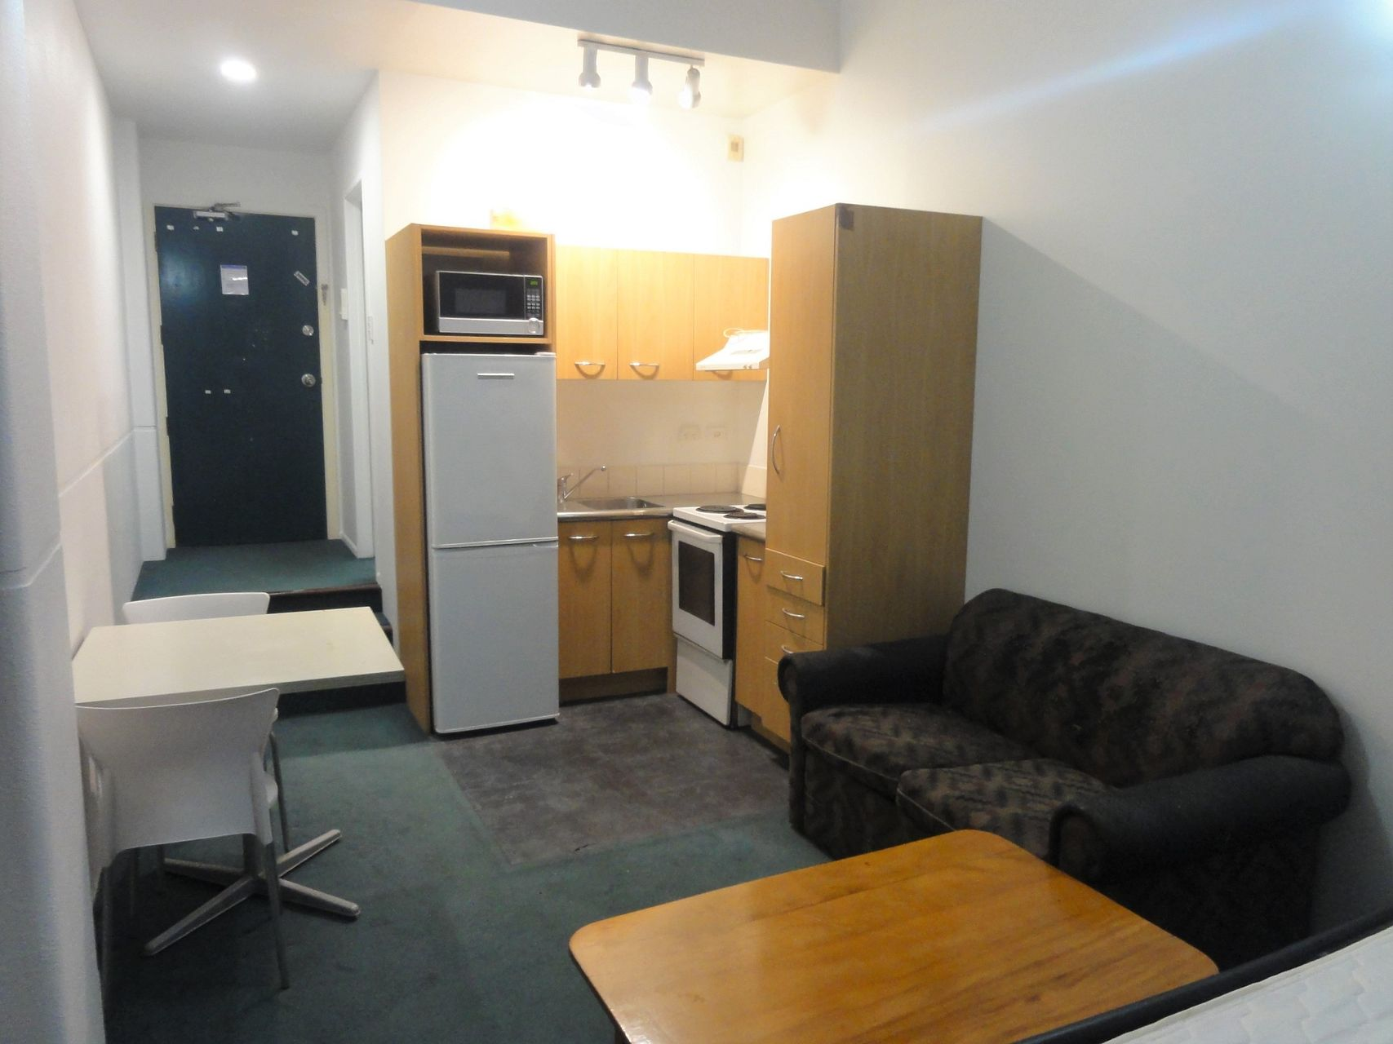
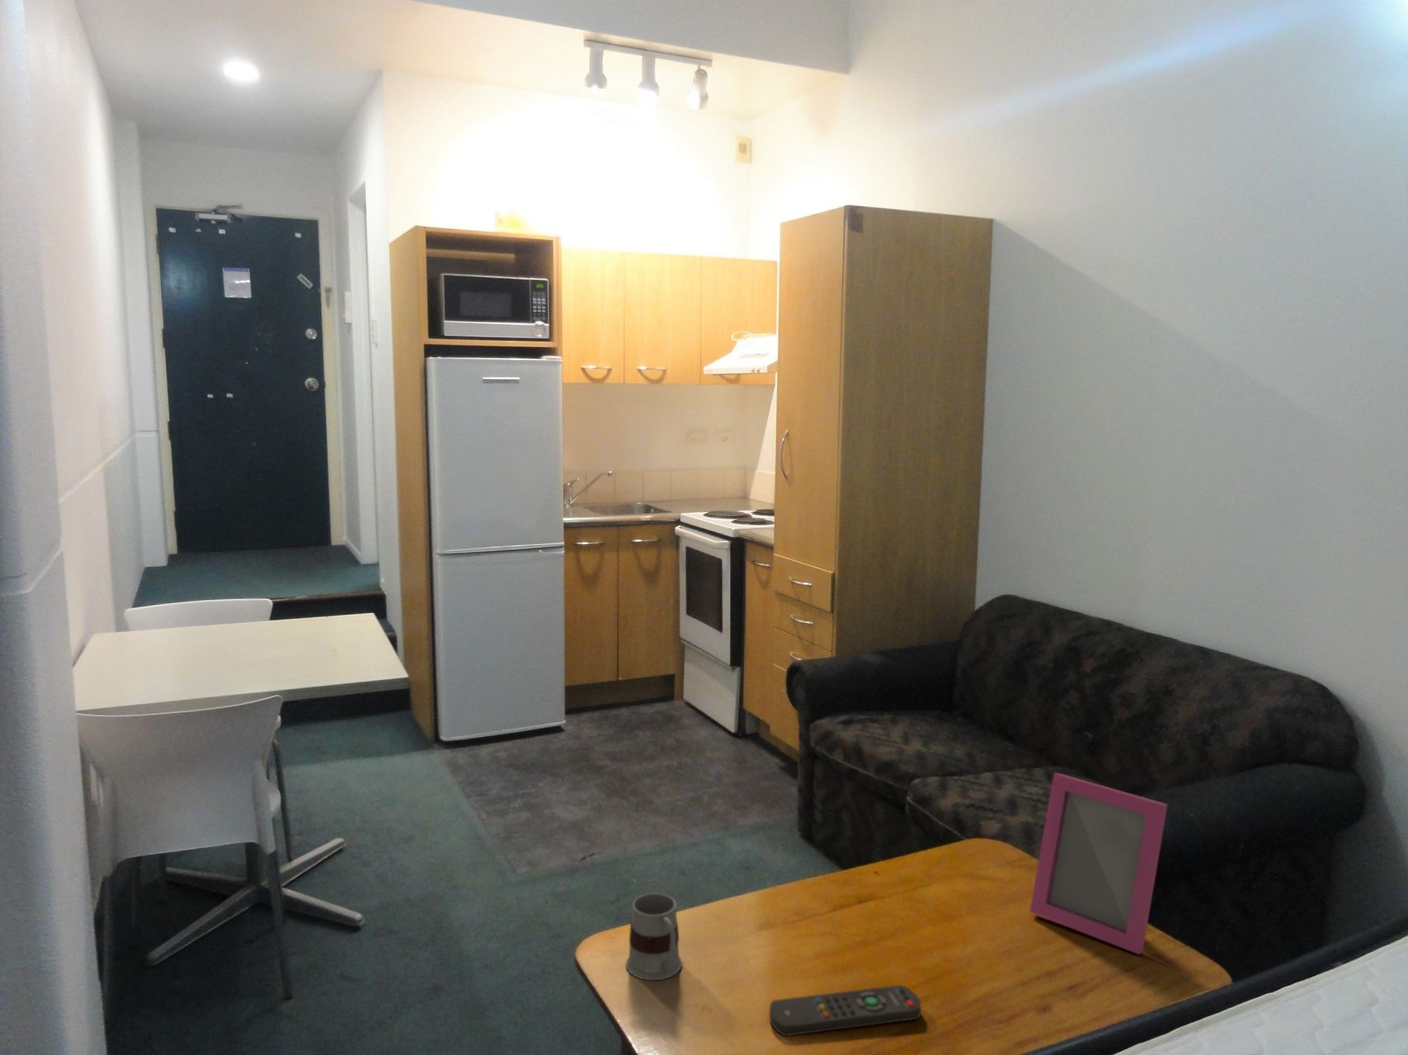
+ remote control (845, 1008)
+ mug (657, 938)
+ picture frame (1101, 856)
